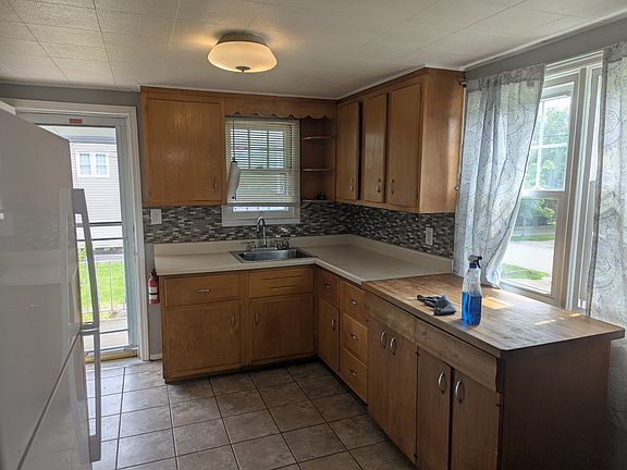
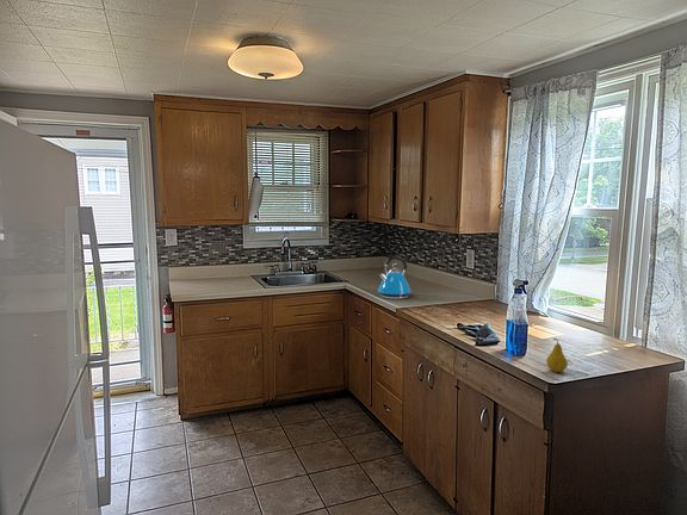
+ kettle (395, 275)
+ fruit (557, 354)
